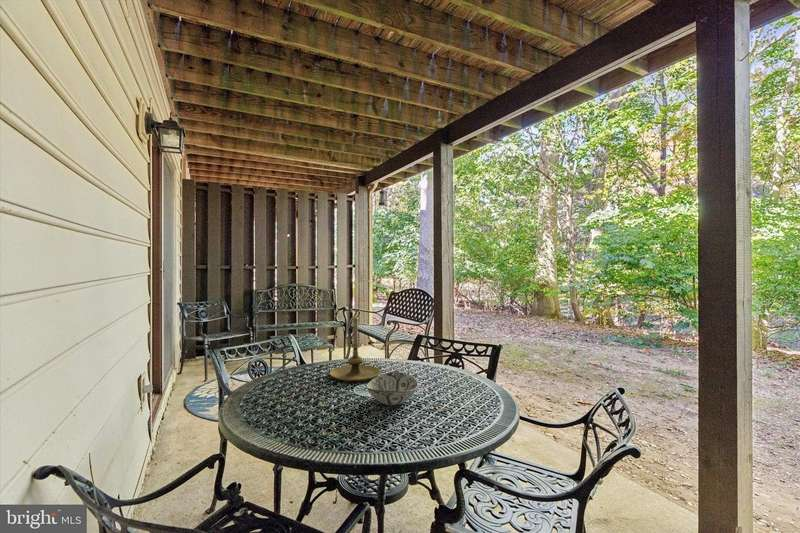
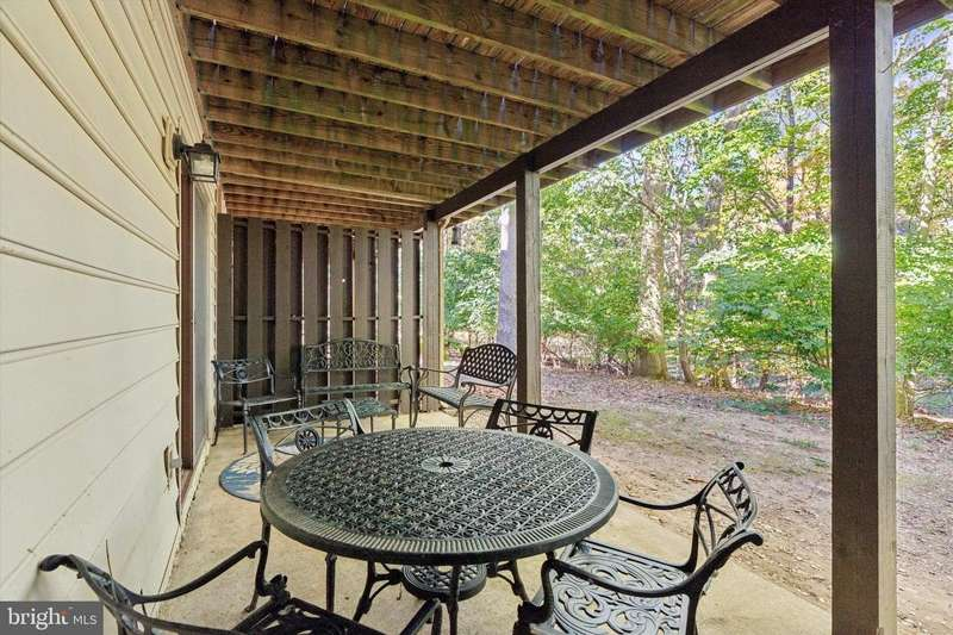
- decorative bowl (392, 390)
- candle holder (355, 346)
